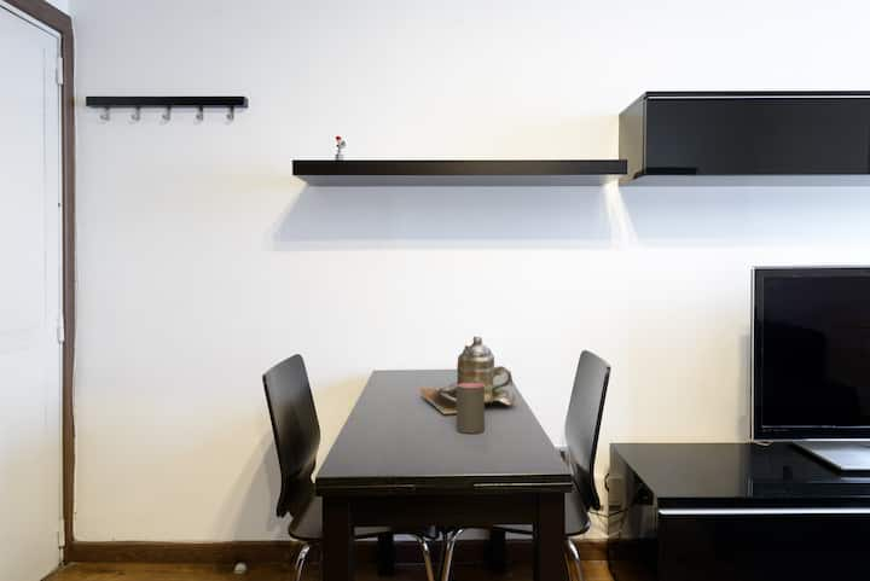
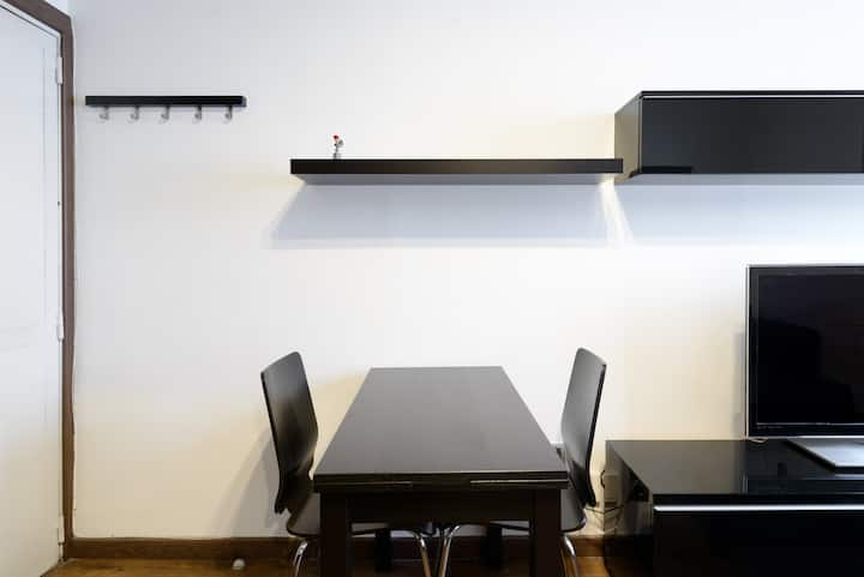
- teapot (468, 370)
- cup (470, 407)
